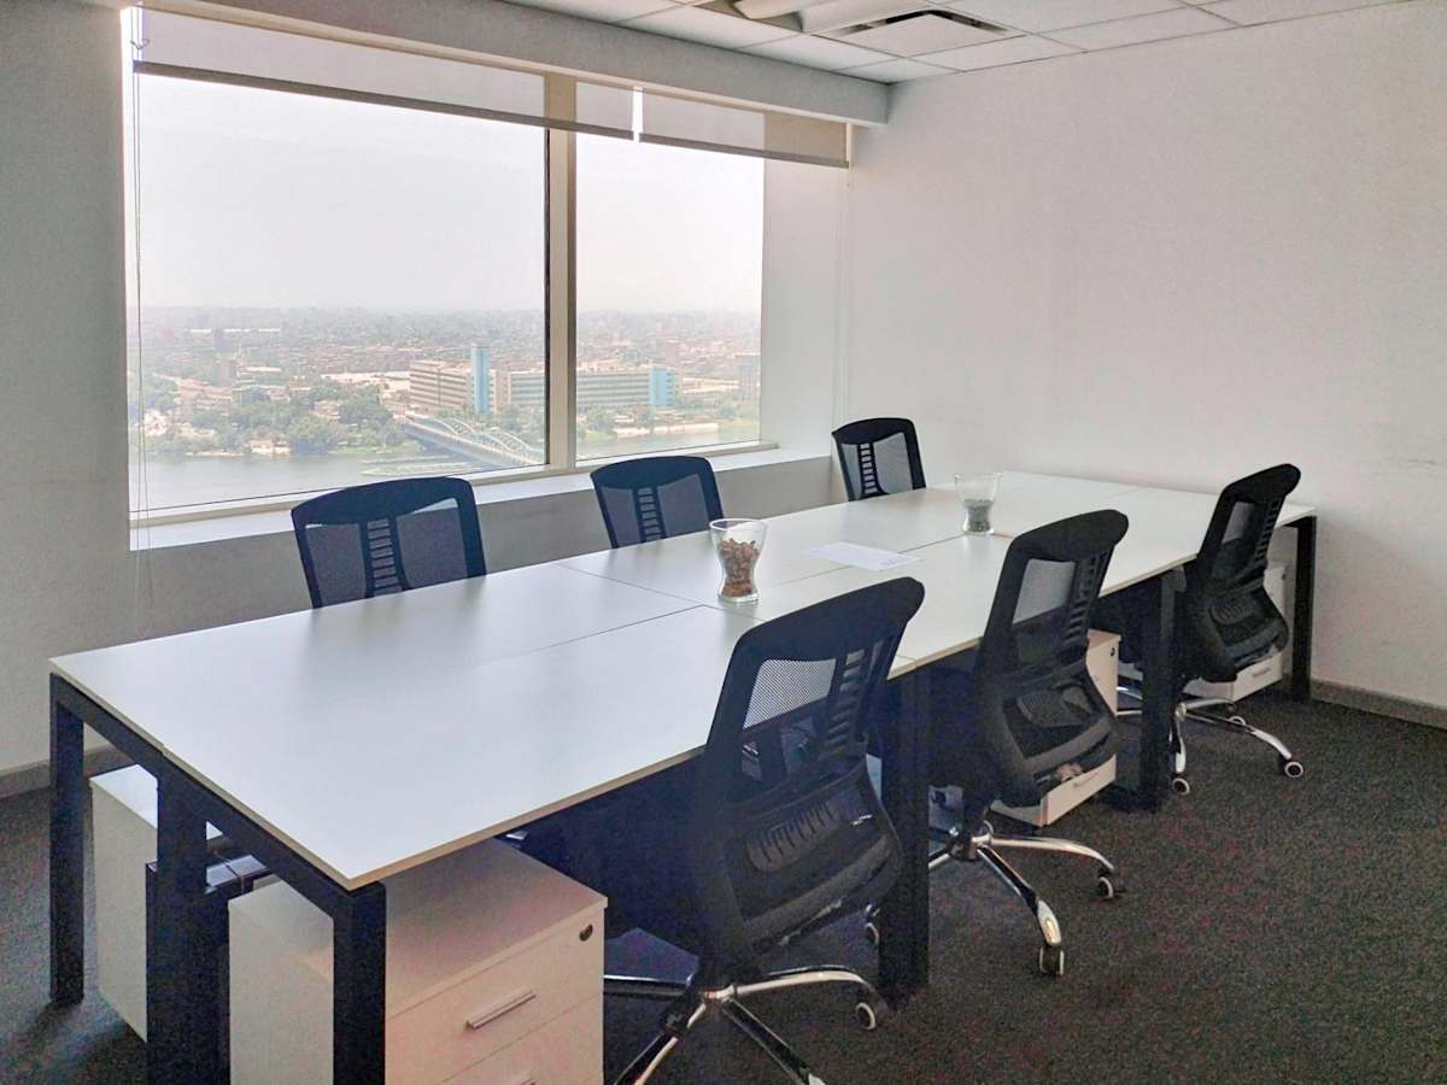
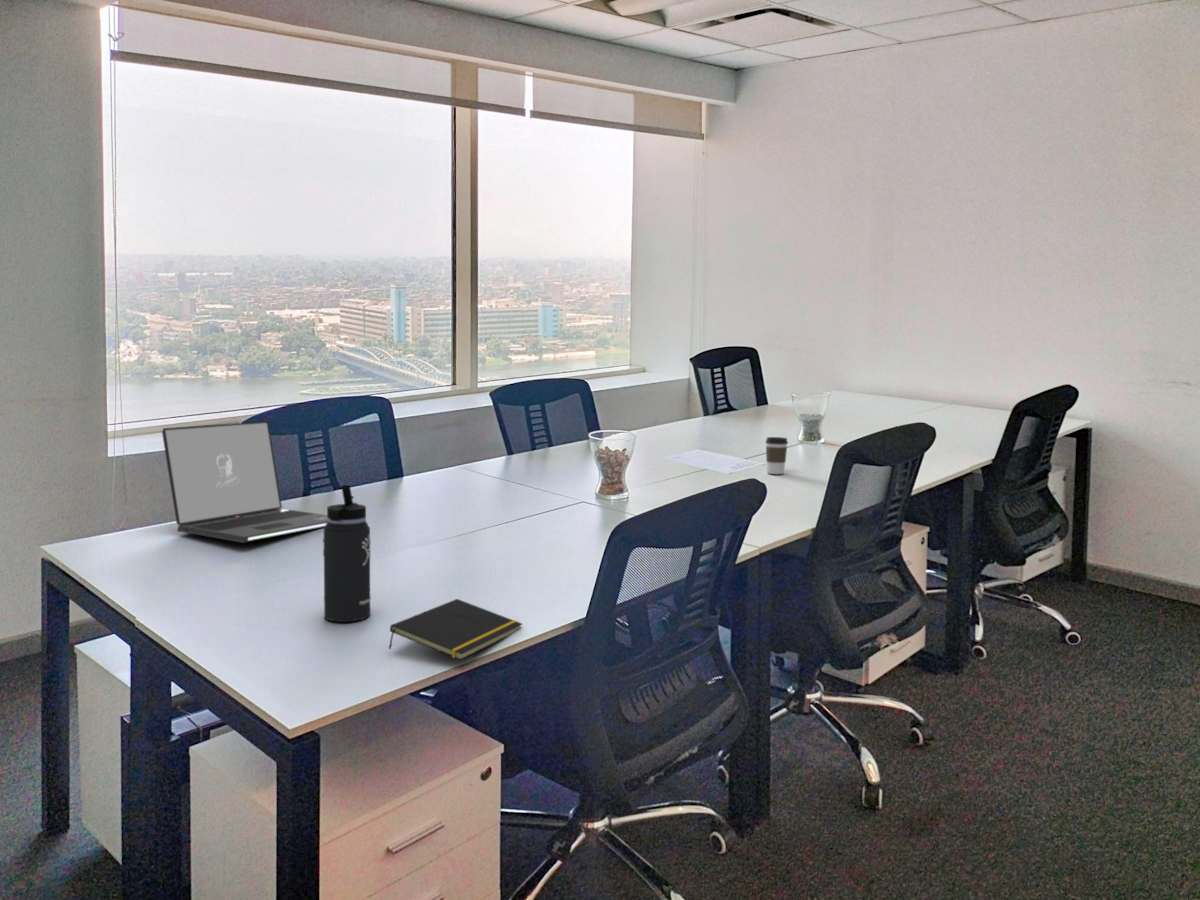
+ coffee cup (776, 455)
+ laptop (256, 477)
+ notepad (458, 627)
+ thermos bottle (344, 551)
